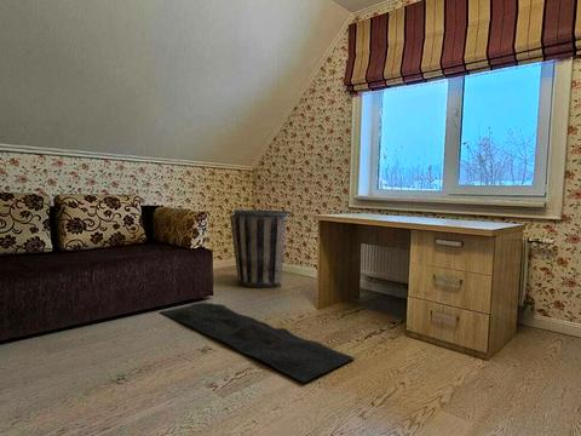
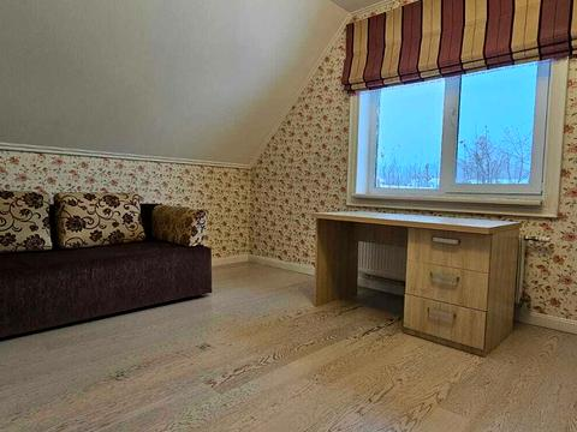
- basket (258, 245)
- rug (243, 327)
